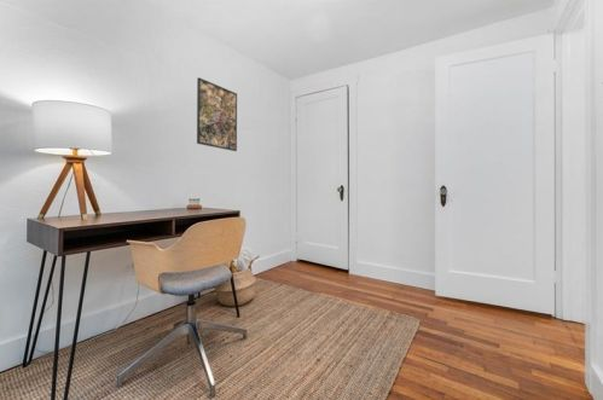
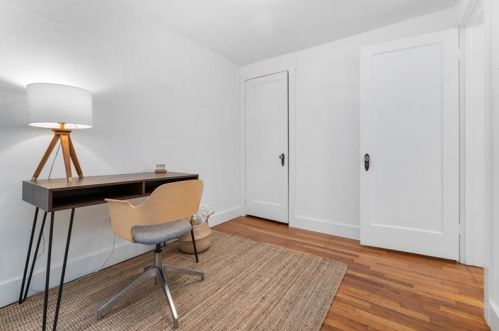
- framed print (218, 116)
